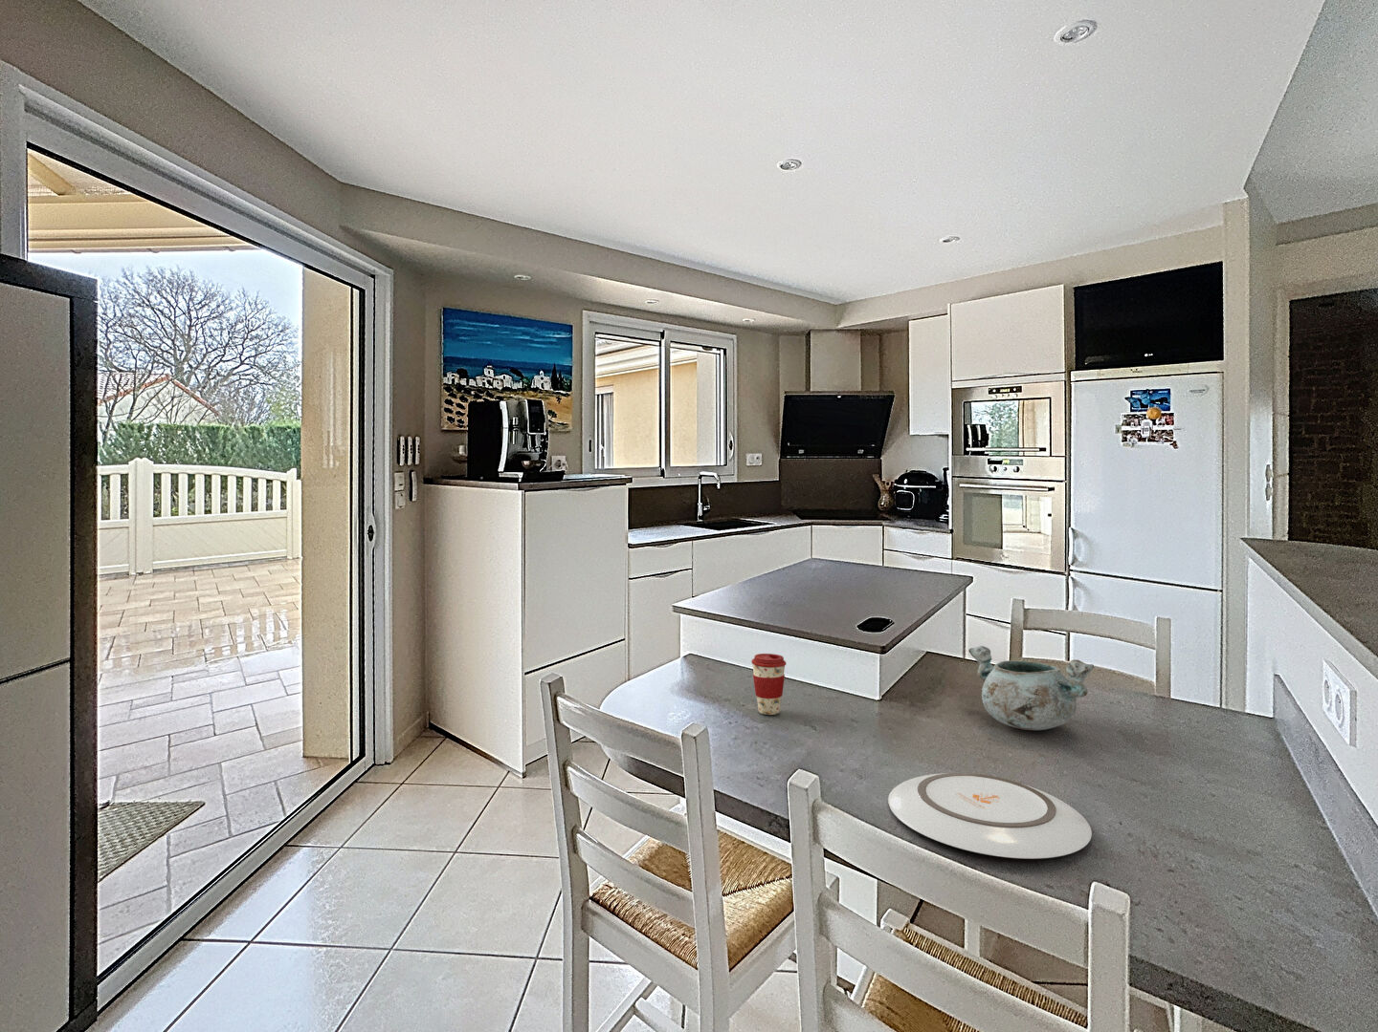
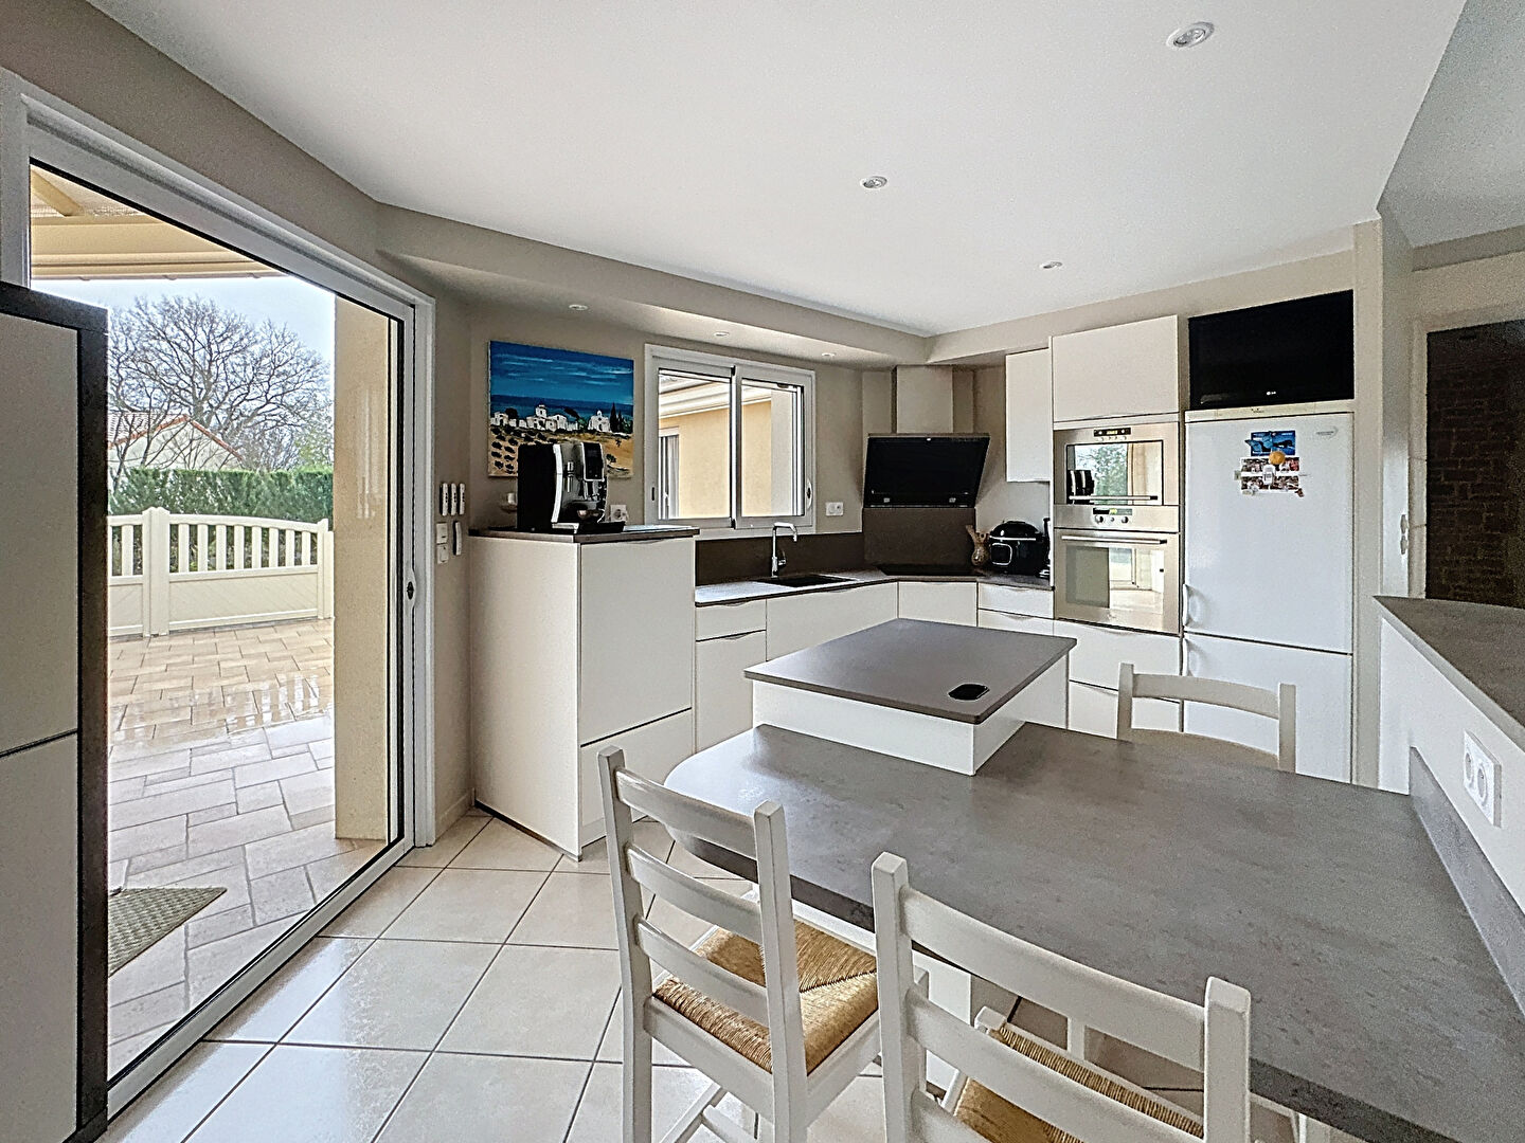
- coffee cup (768, 683)
- plate (984, 803)
- decorative bowl (1025, 688)
